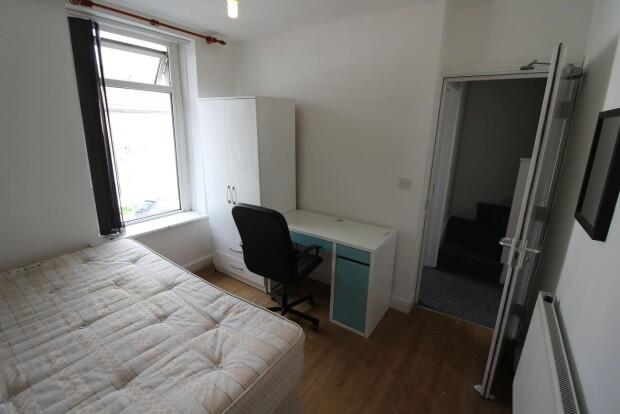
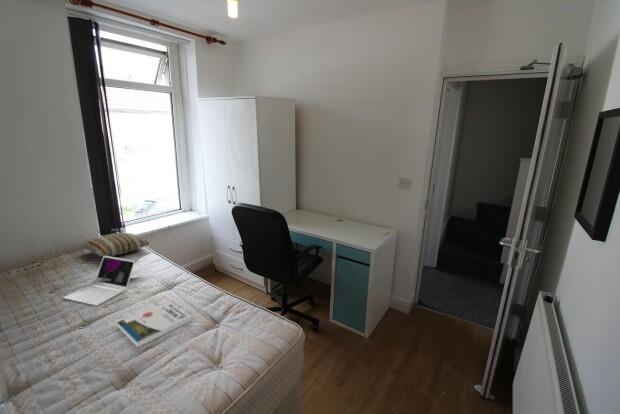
+ book (155, 321)
+ pillow (115, 243)
+ laptop (100, 277)
